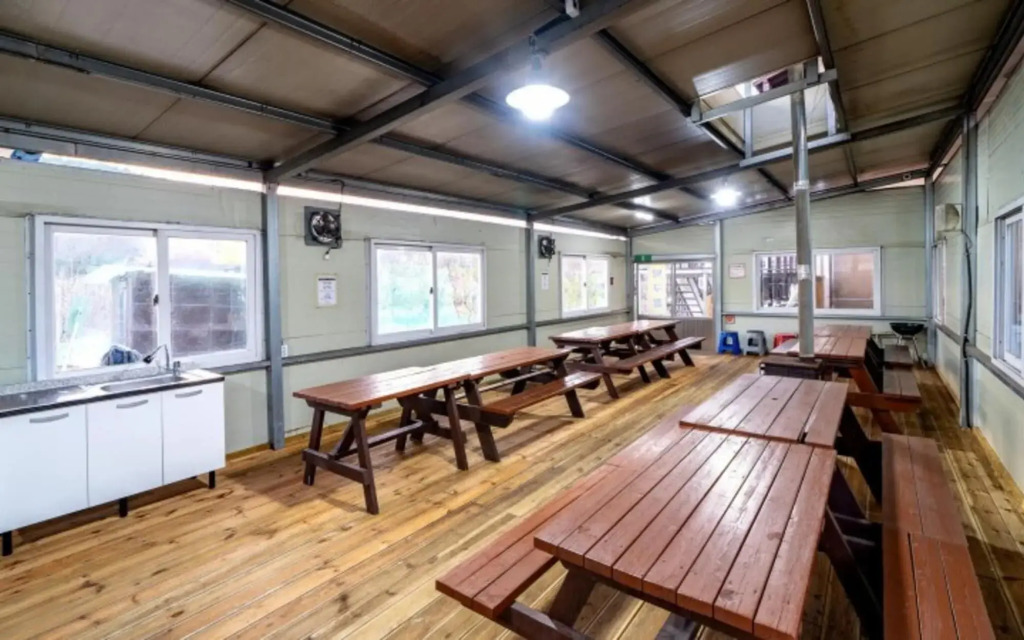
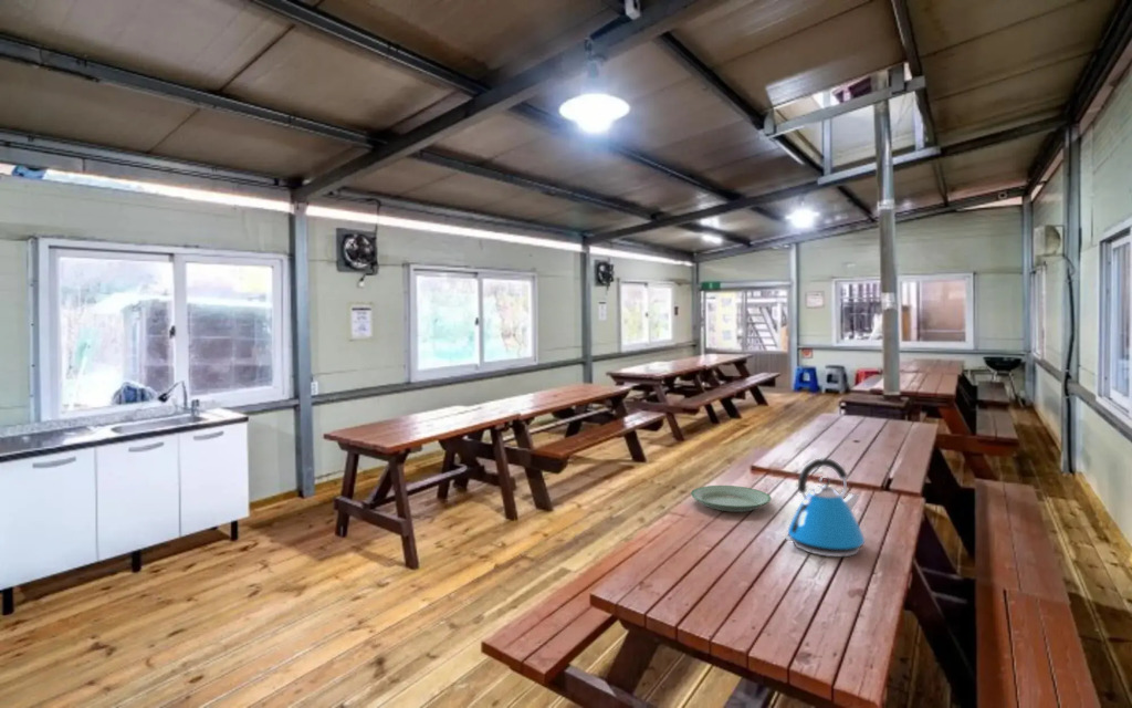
+ plate (730, 499)
+ kettle (822, 501)
